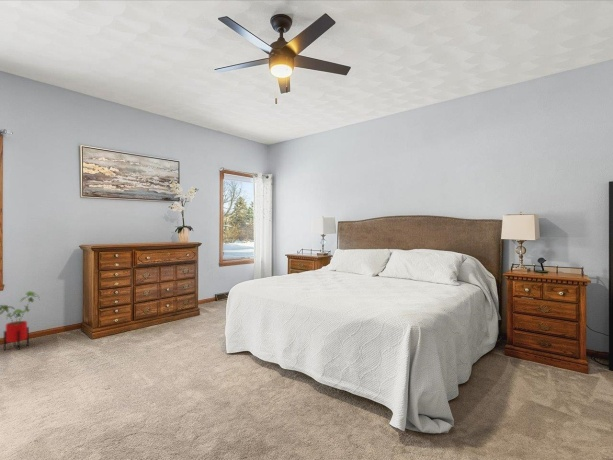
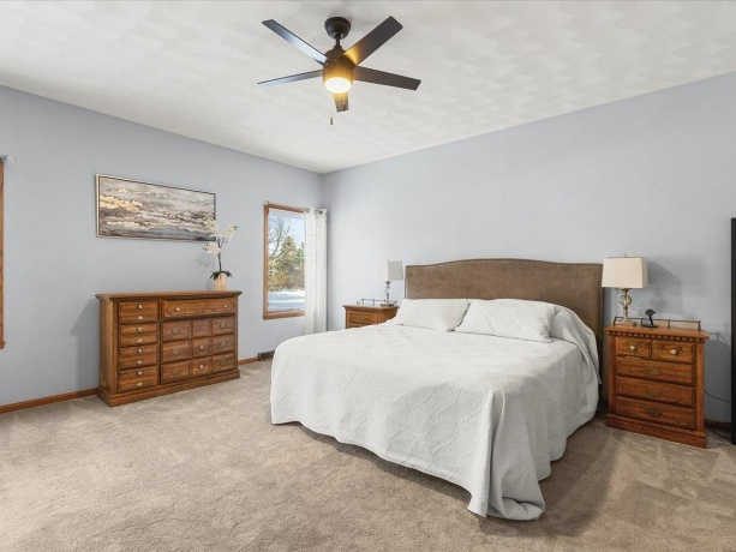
- house plant (19, 320)
